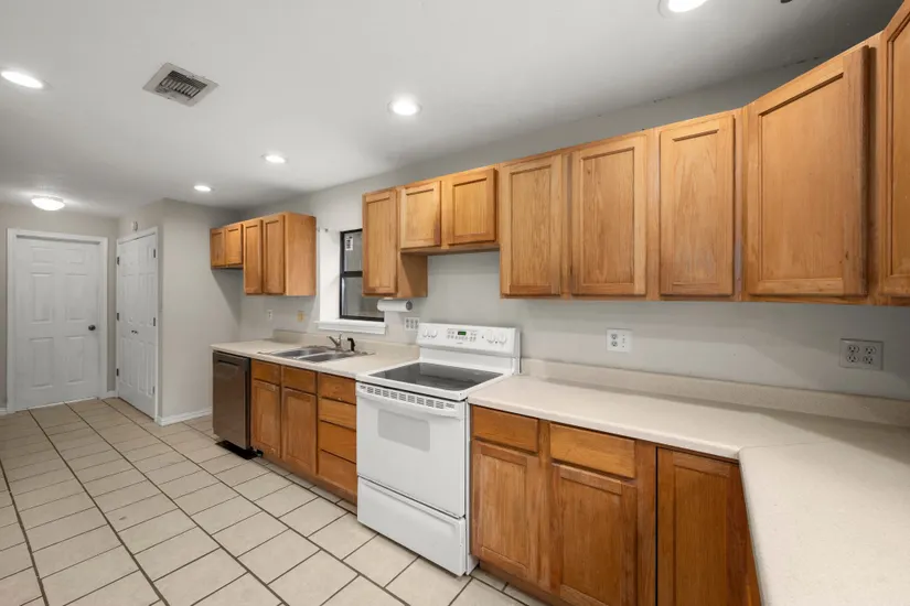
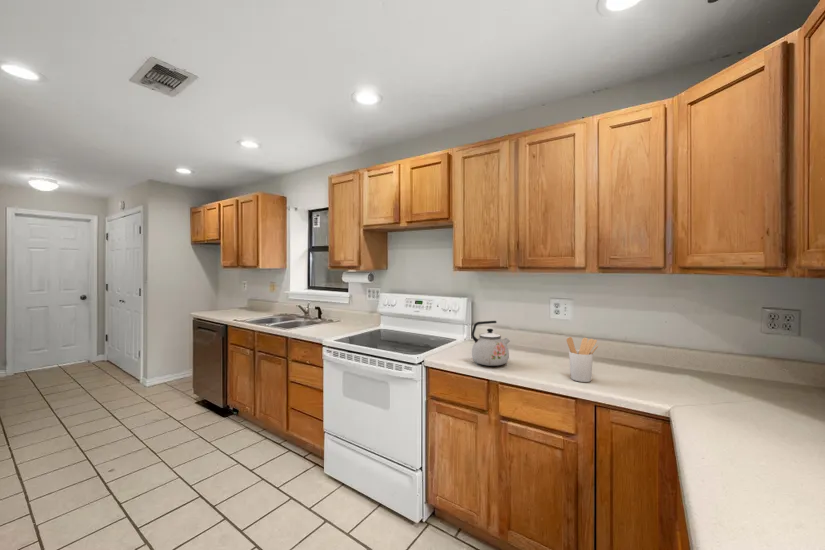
+ utensil holder (583, 358)
+ kettle (490, 341)
